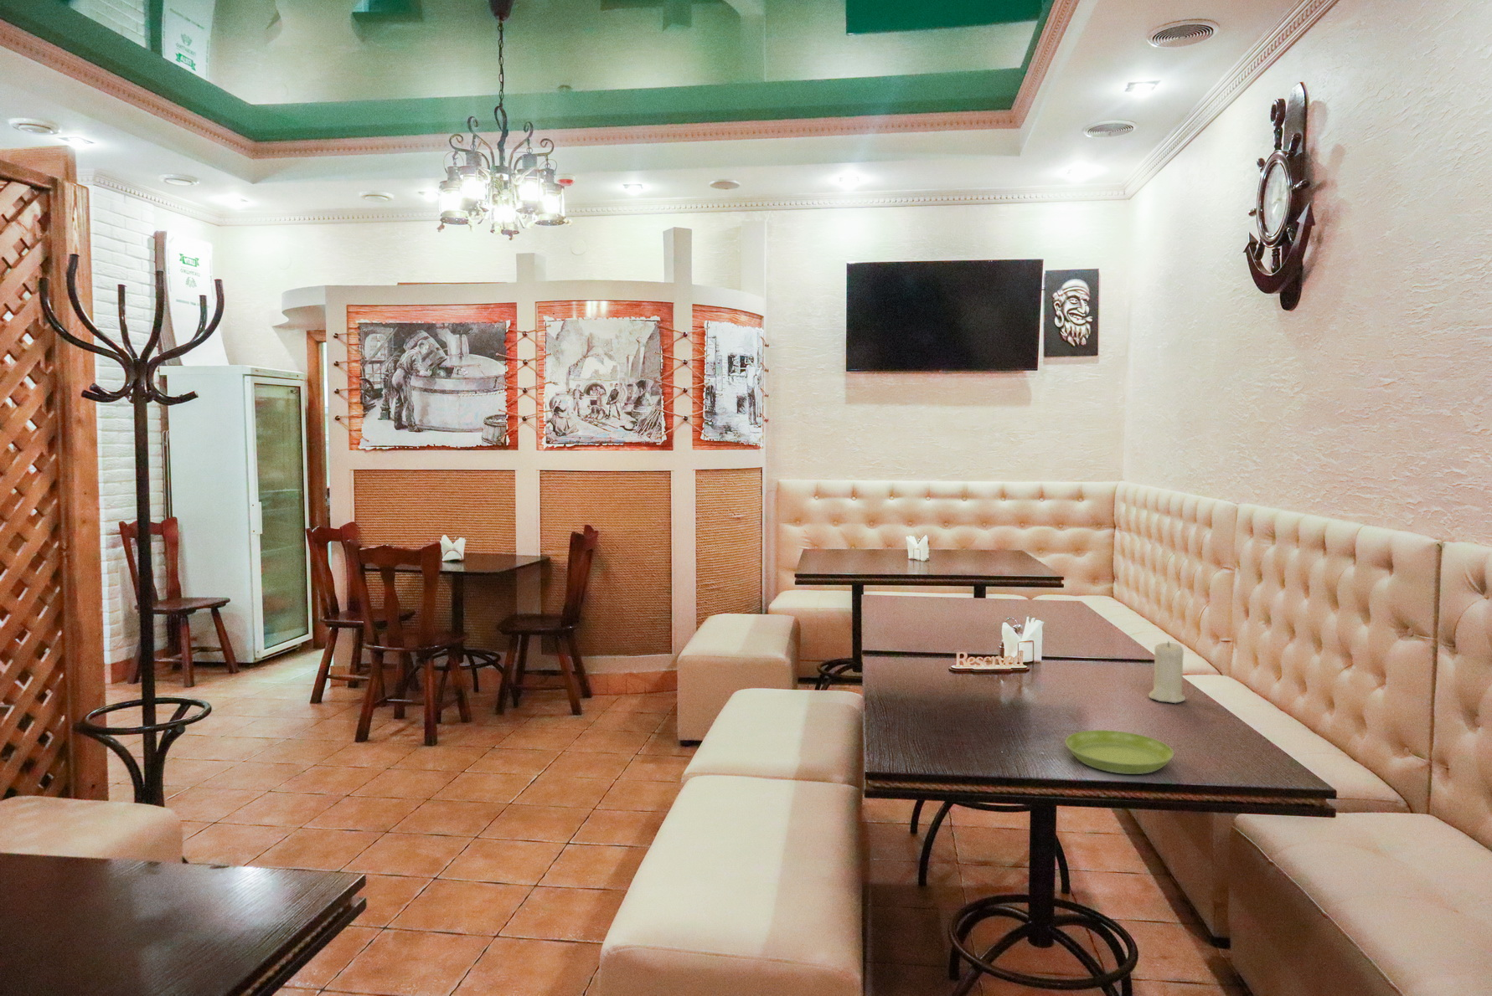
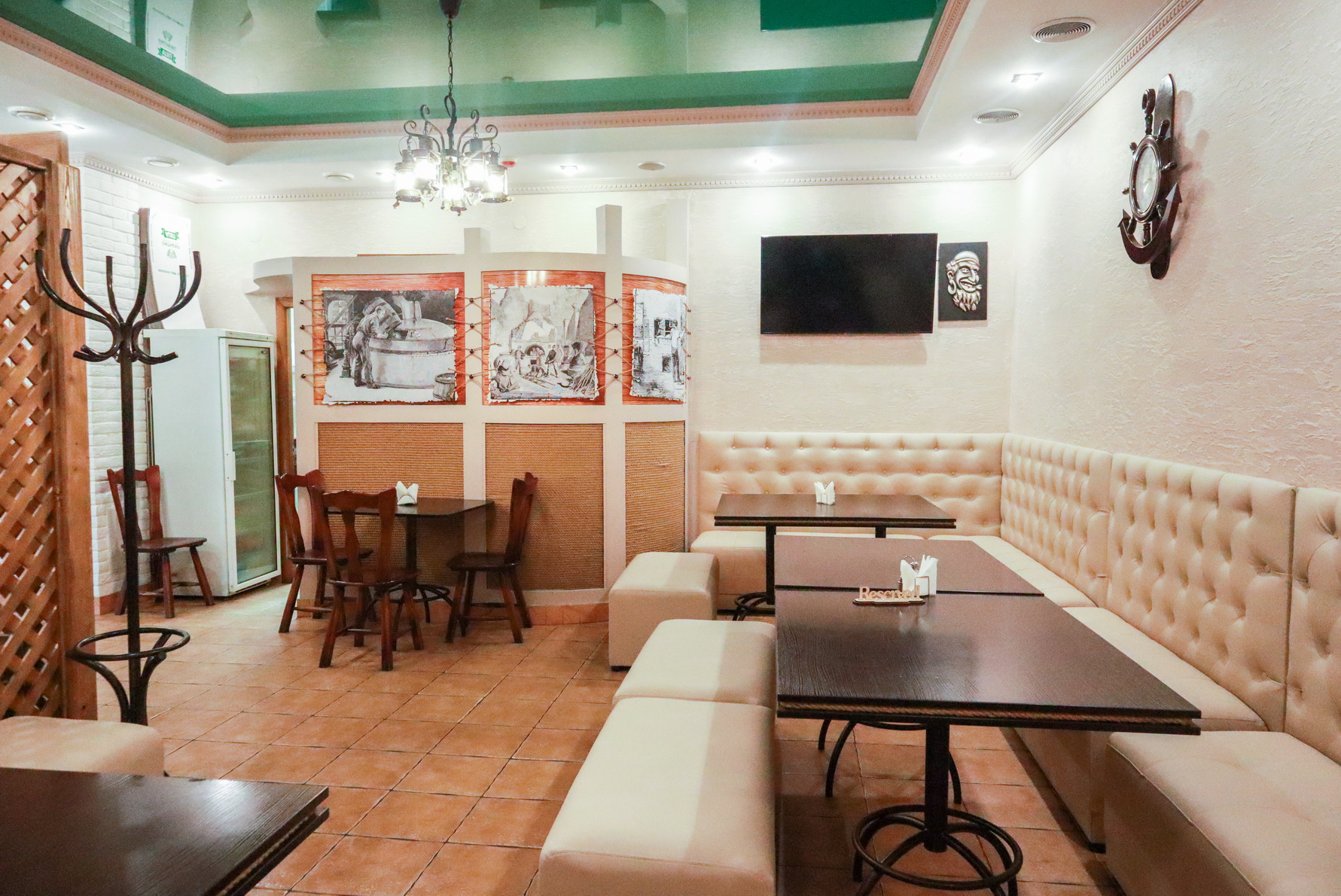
- saucer (1117, 754)
- candle (1167, 669)
